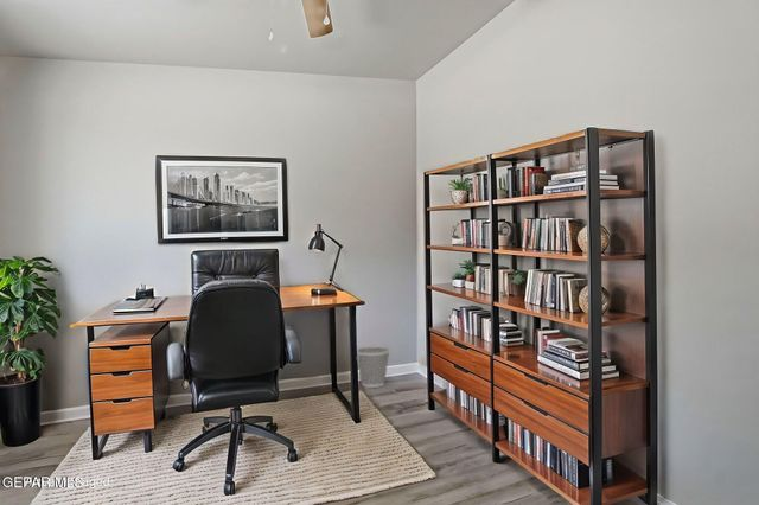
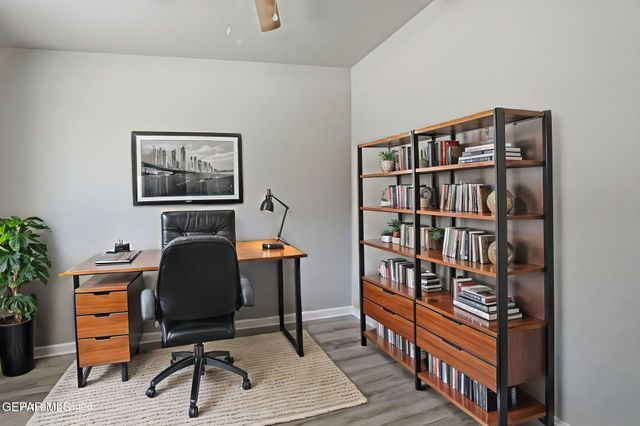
- wastebasket (372, 366)
